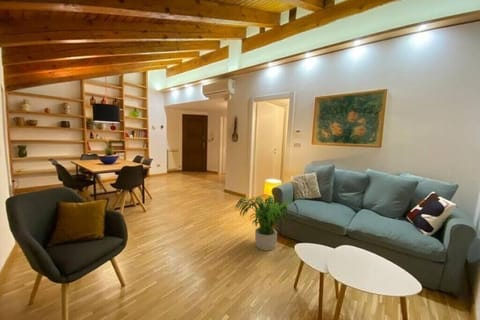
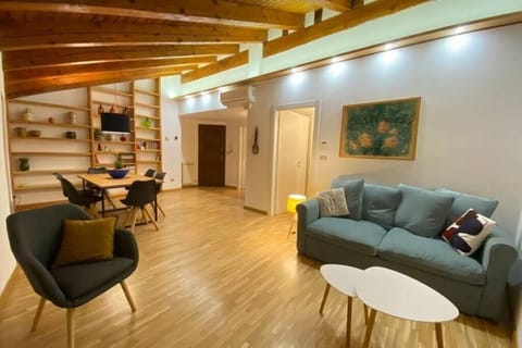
- potted plant (268, 223)
